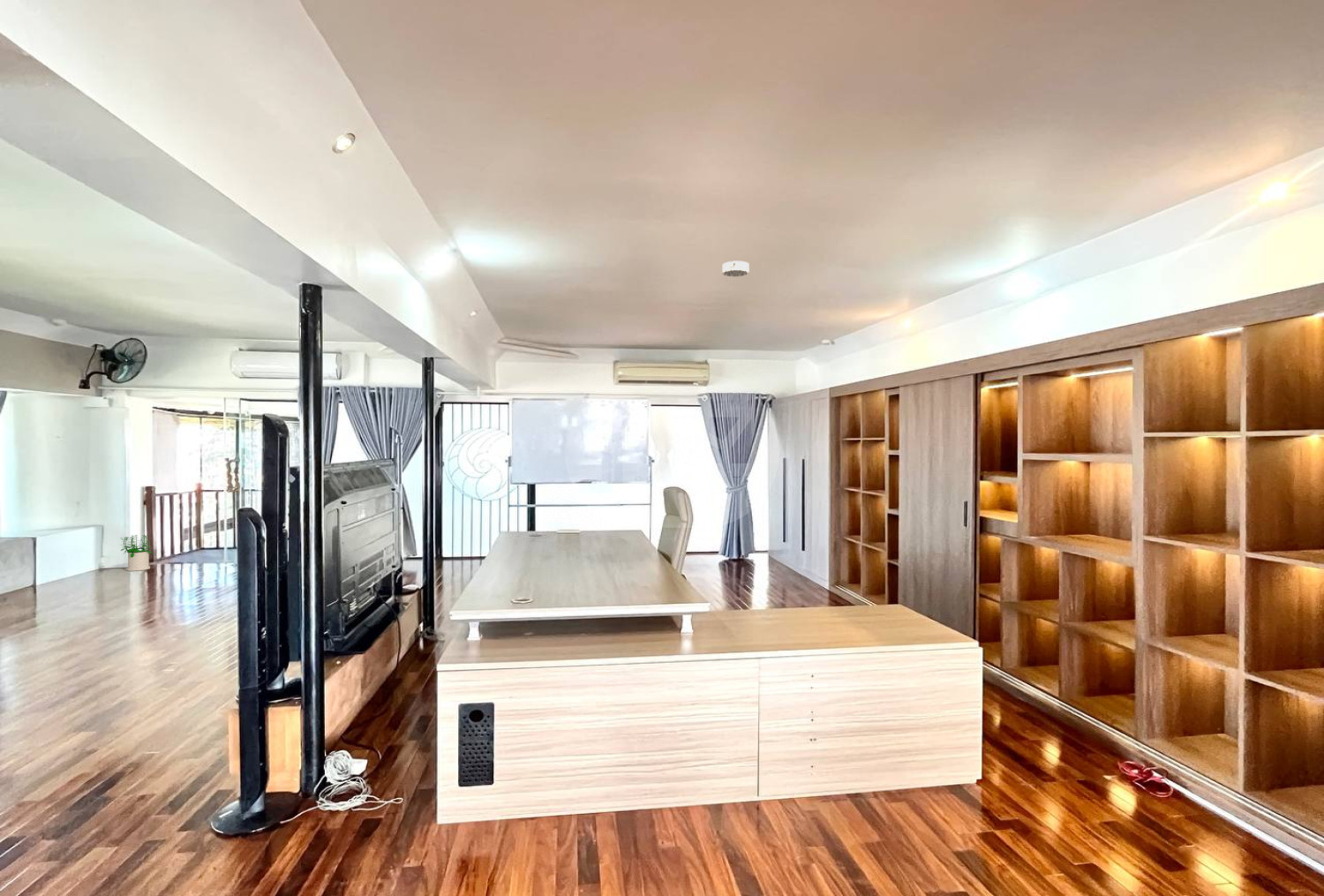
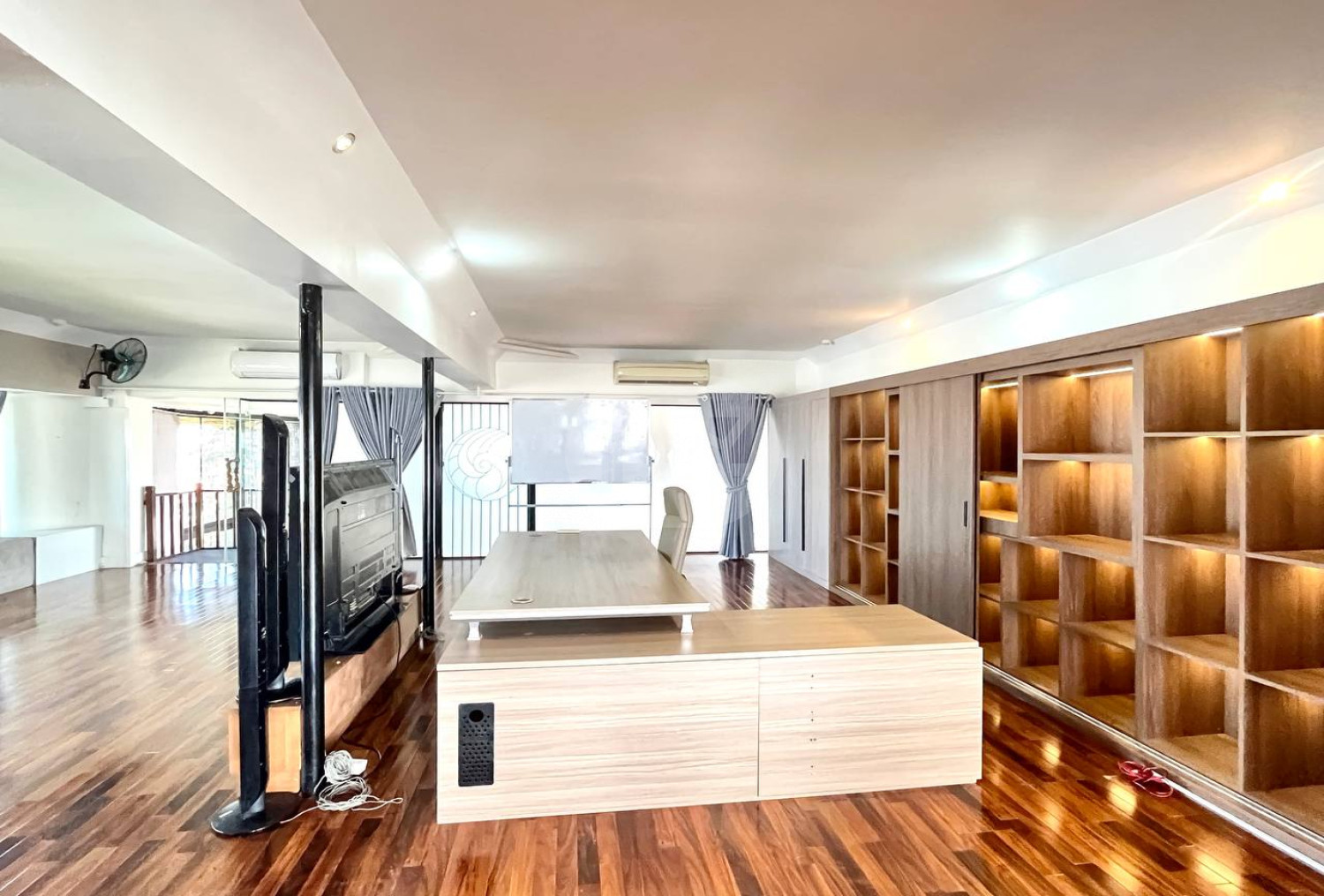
- potted plant (135, 552)
- smoke detector (735, 267)
